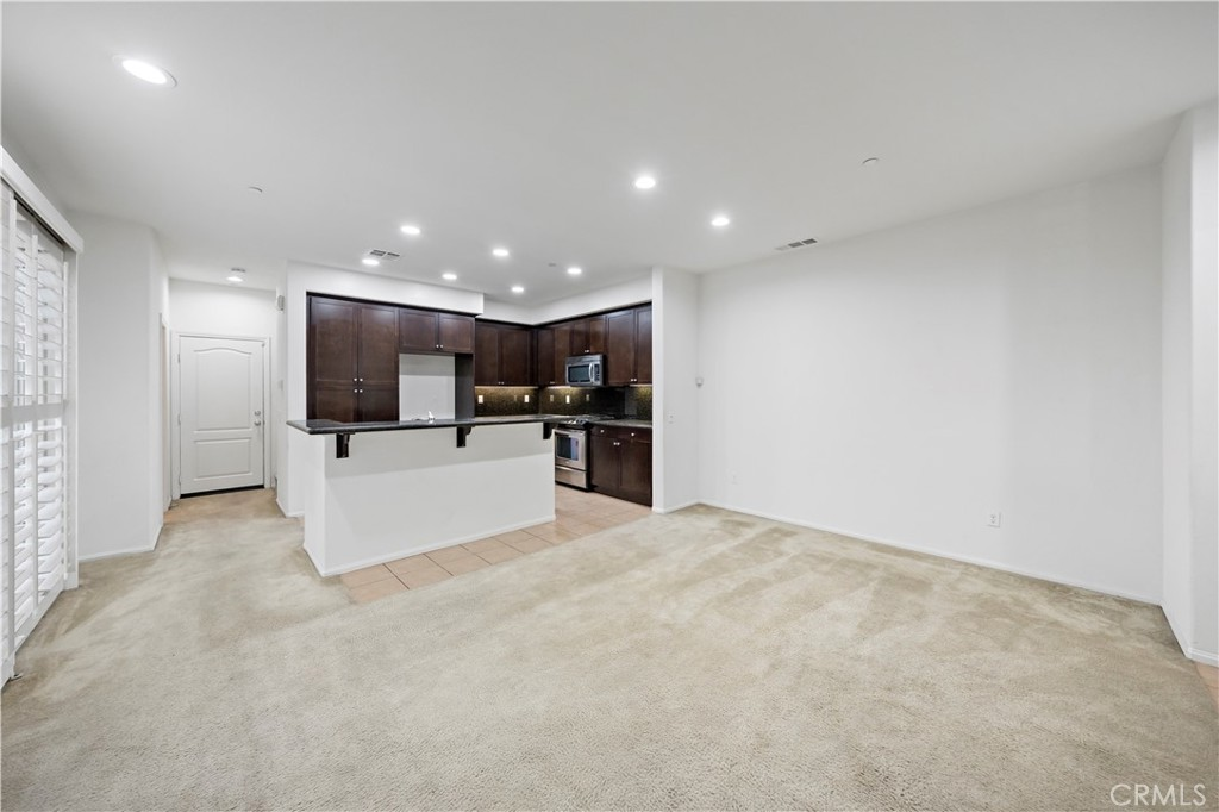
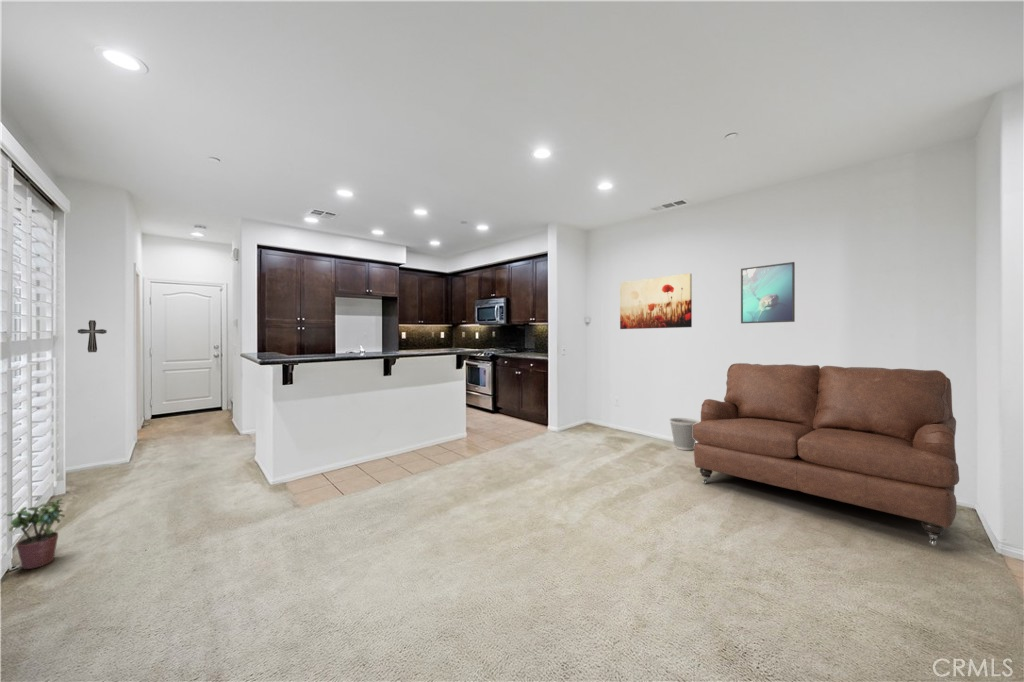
+ decorative cross (92, 336)
+ wall art (653, 303)
+ wastebasket (684, 434)
+ potted plant (35, 533)
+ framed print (766, 294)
+ sofa (815, 429)
